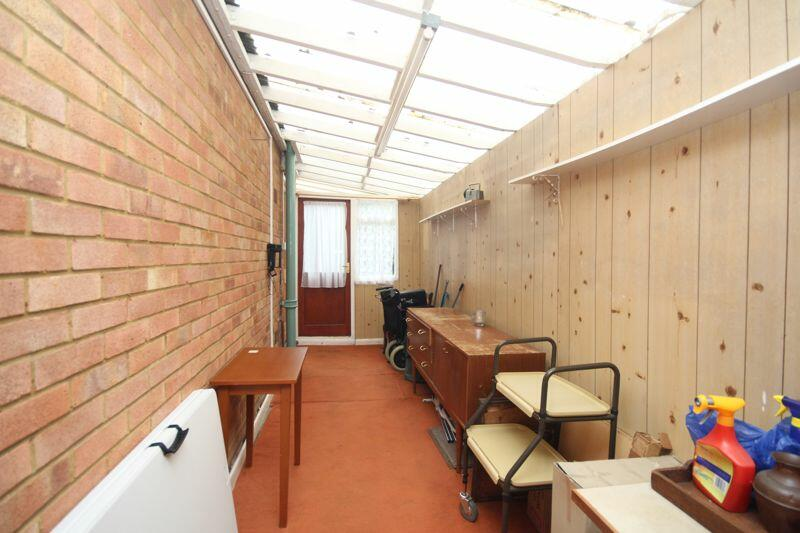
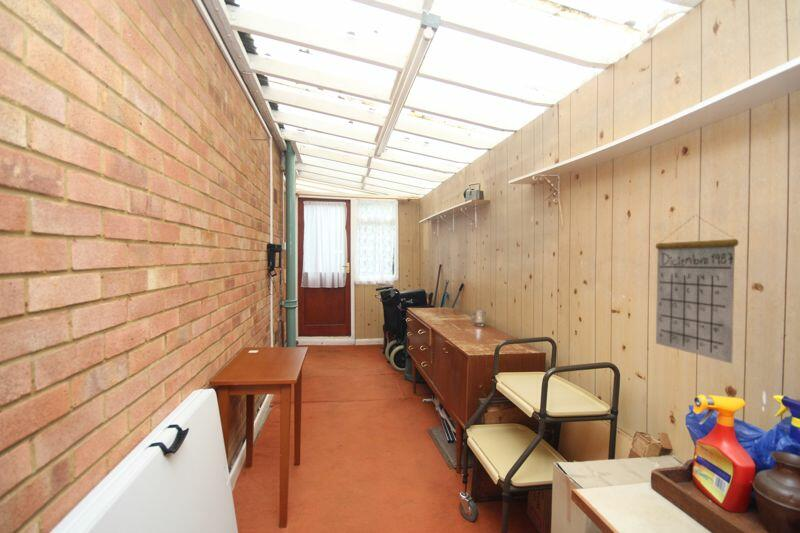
+ calendar (691, 283)
